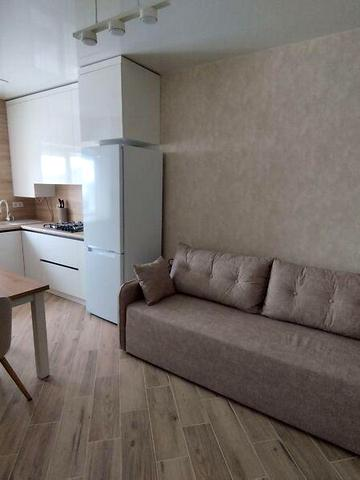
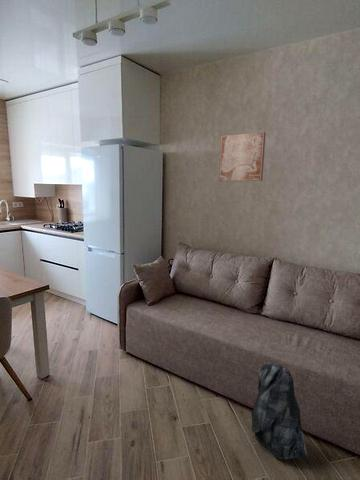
+ jacket (281, 410)
+ wall art (241, 157)
